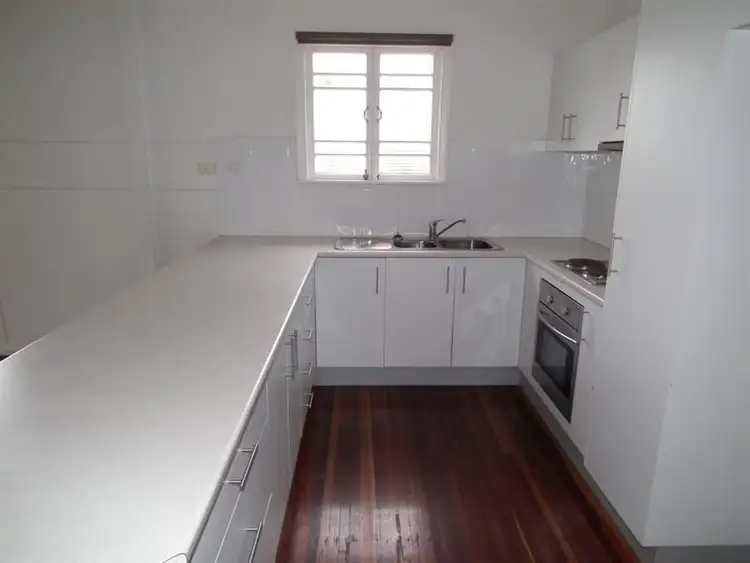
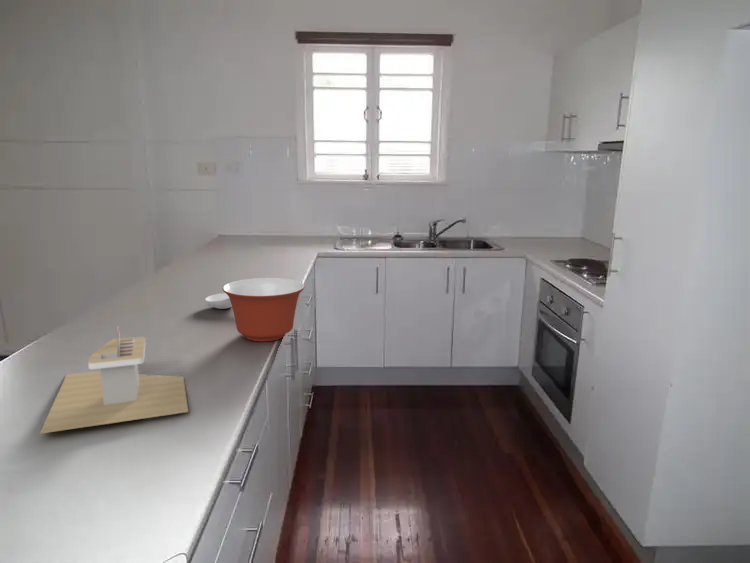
+ spoon rest (230, 301)
+ architectural model (119, 365)
+ mixing bowl (264, 310)
